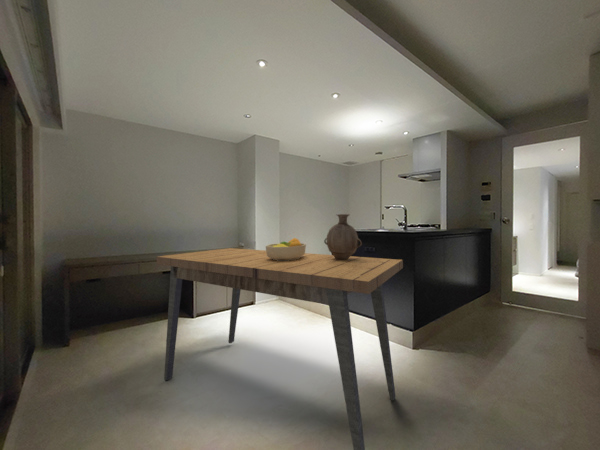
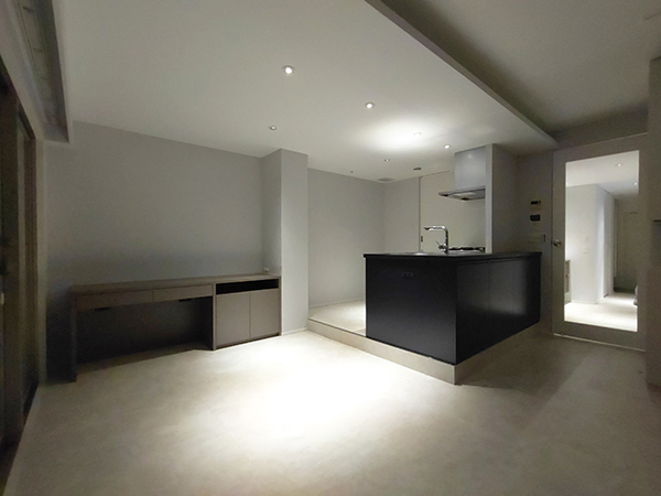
- vase (342, 236)
- fruit bowl (286, 248)
- dining table (275, 295)
